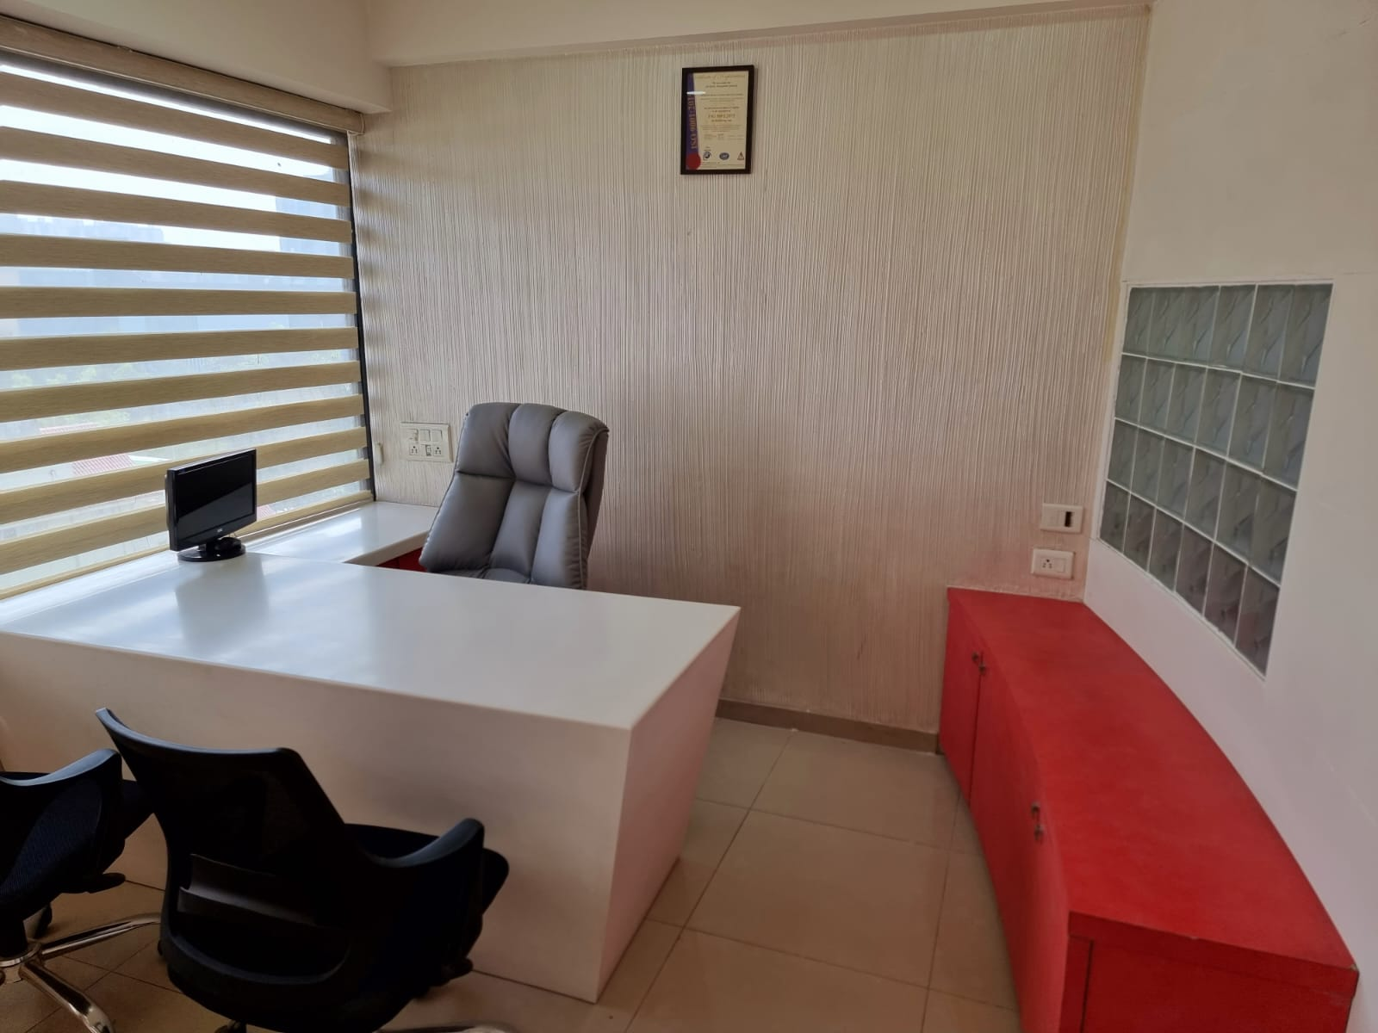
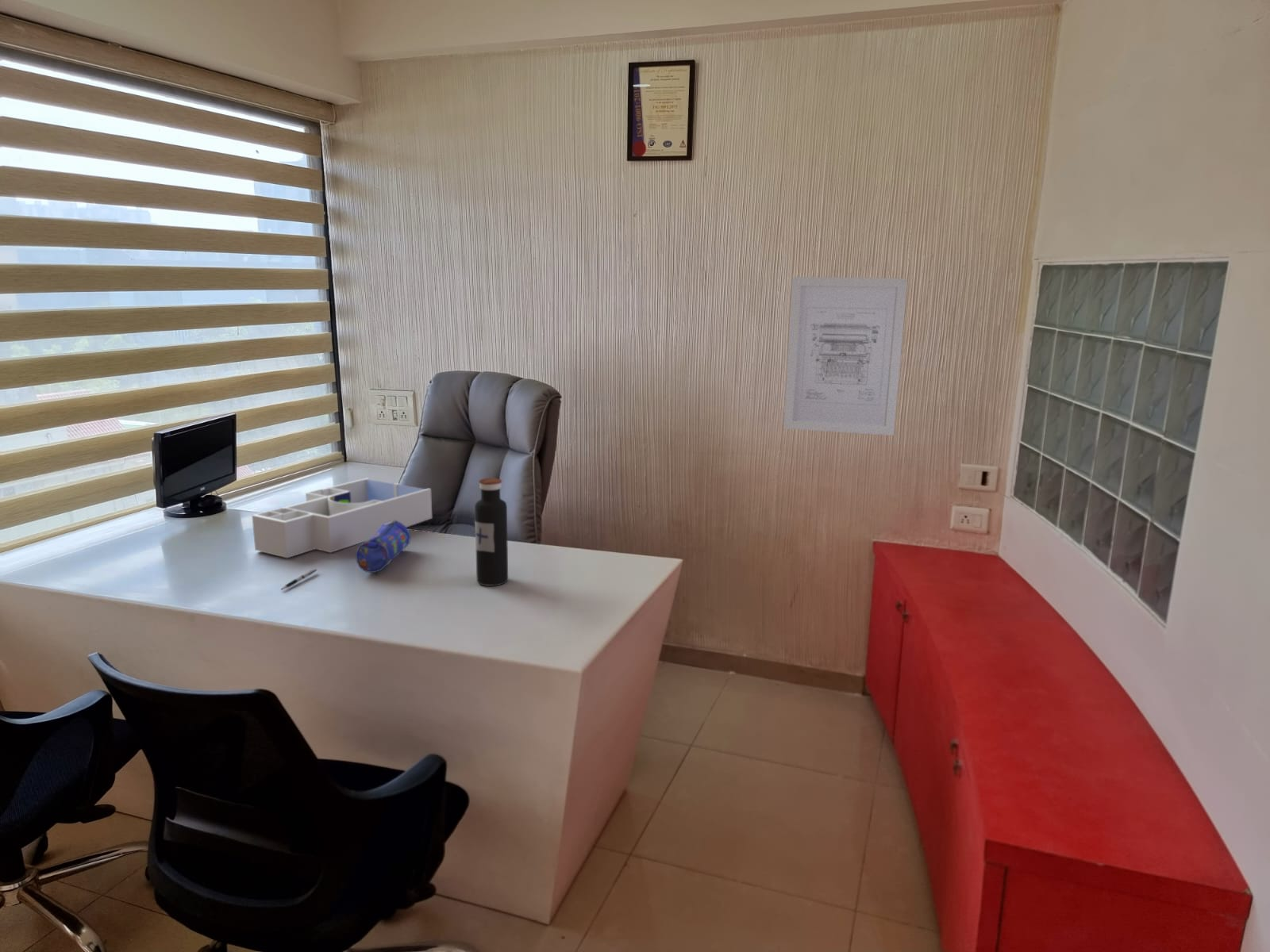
+ wall art (843, 356)
+ water bottle (491, 531)
+ desk organizer (338, 515)
+ pencil case (384, 544)
+ pen (299, 578)
